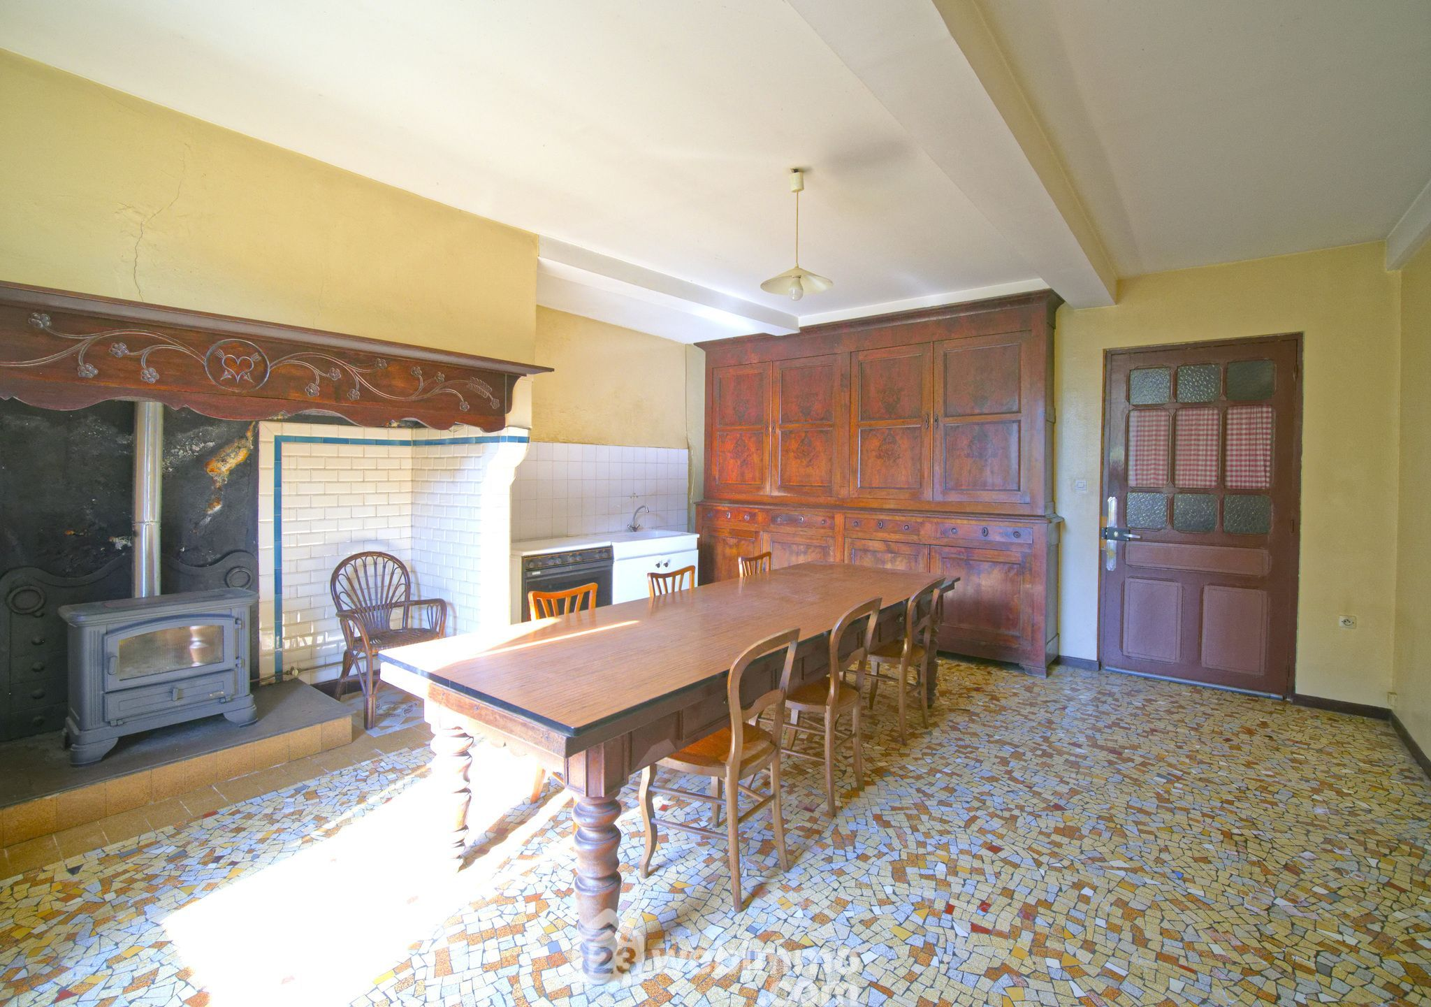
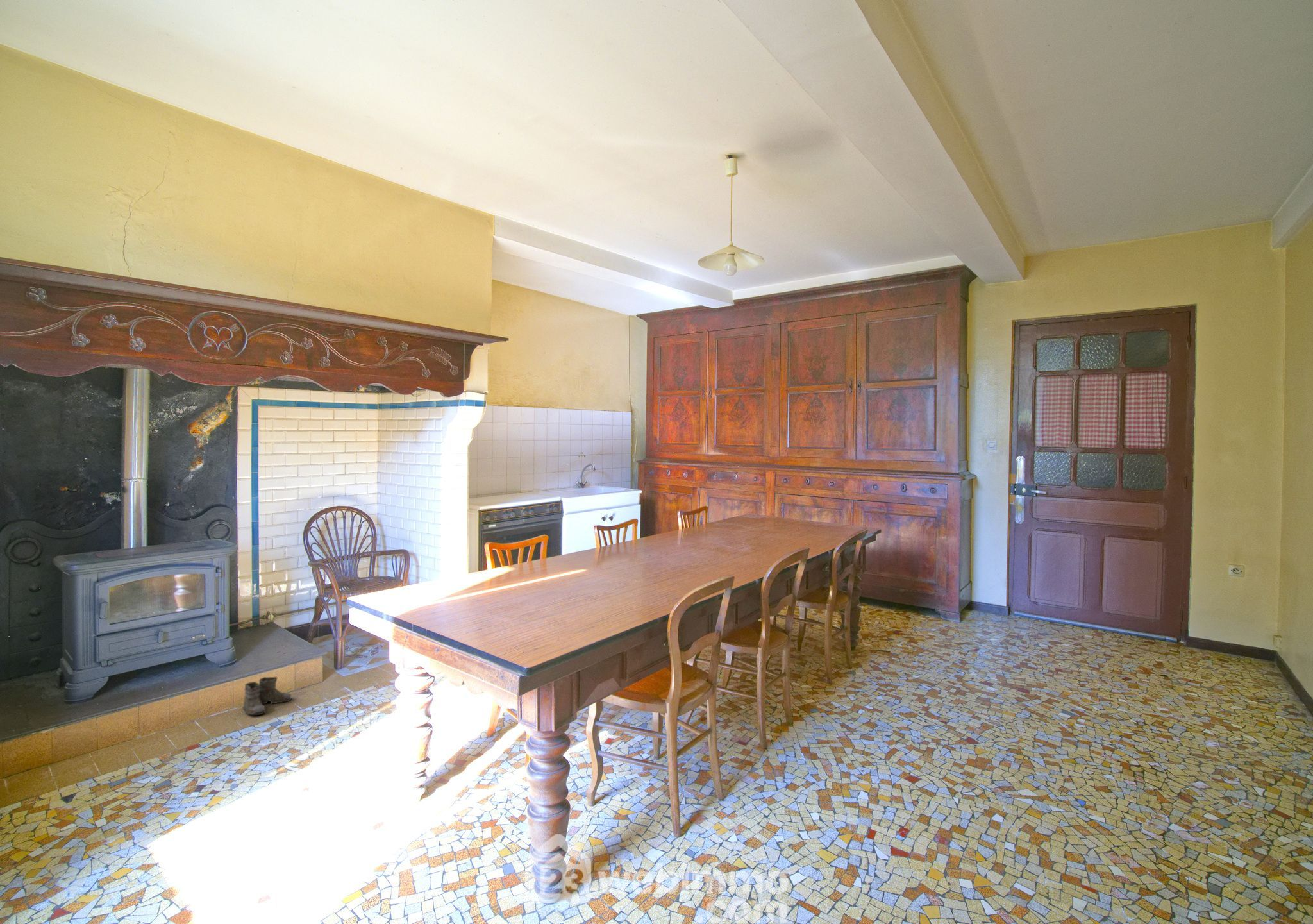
+ boots (263, 694)
